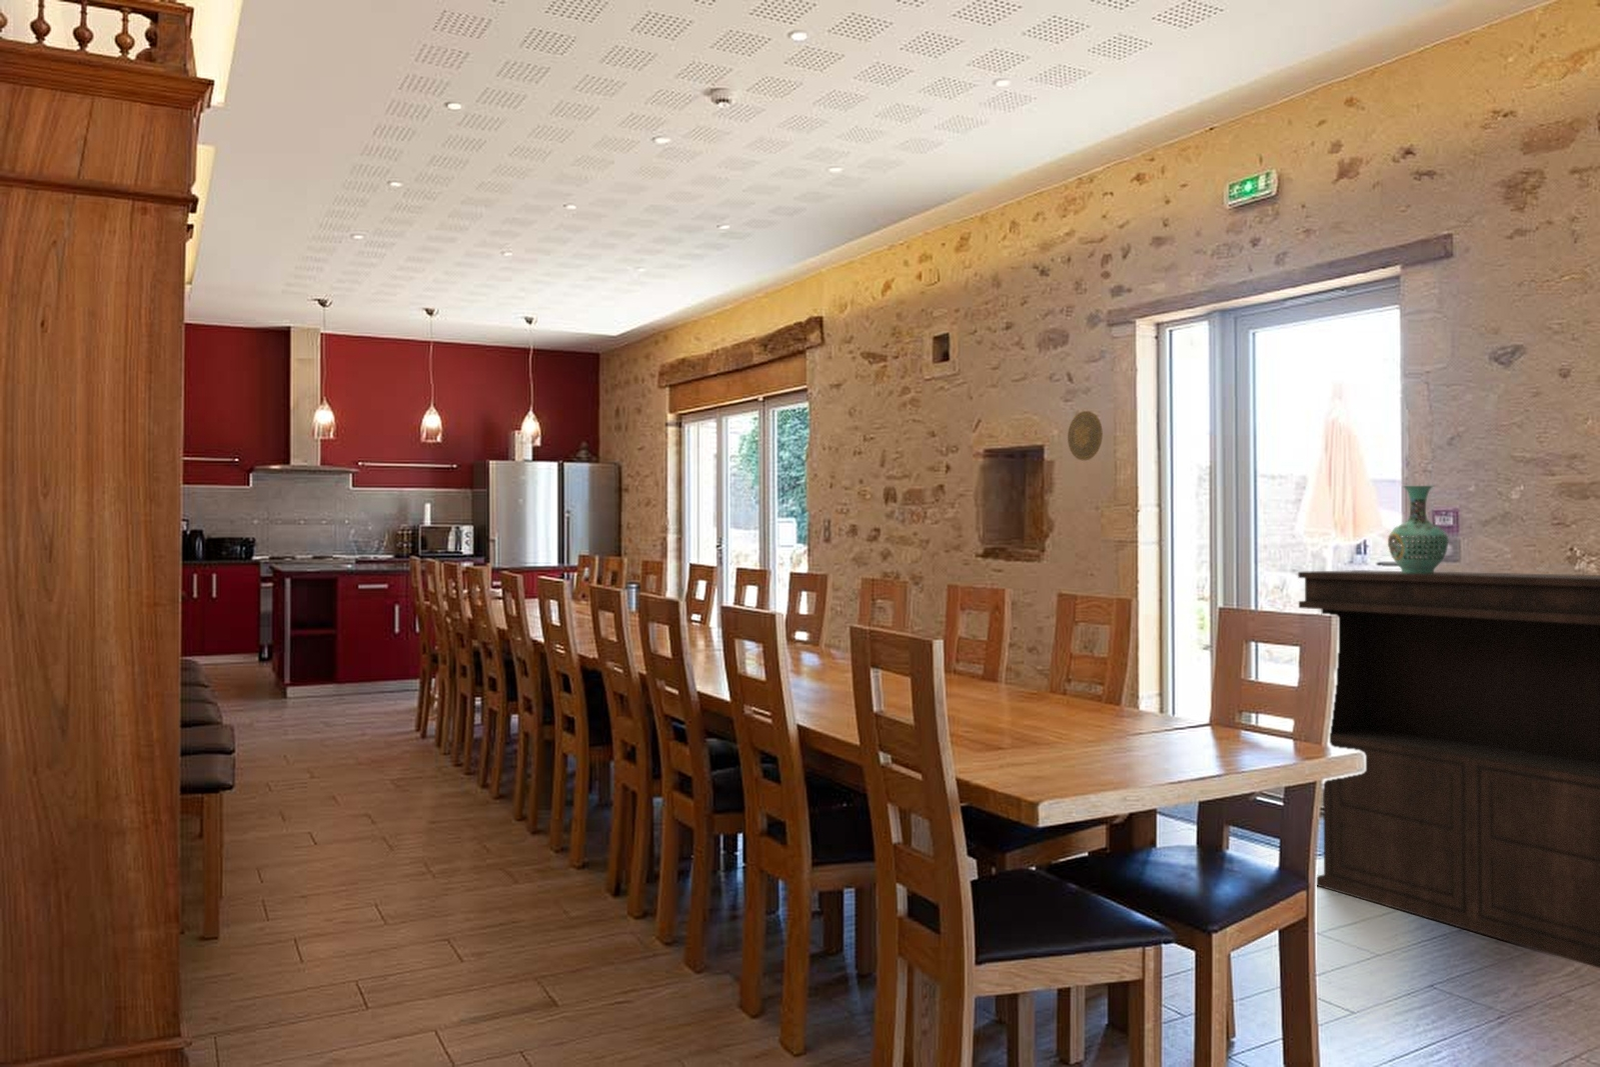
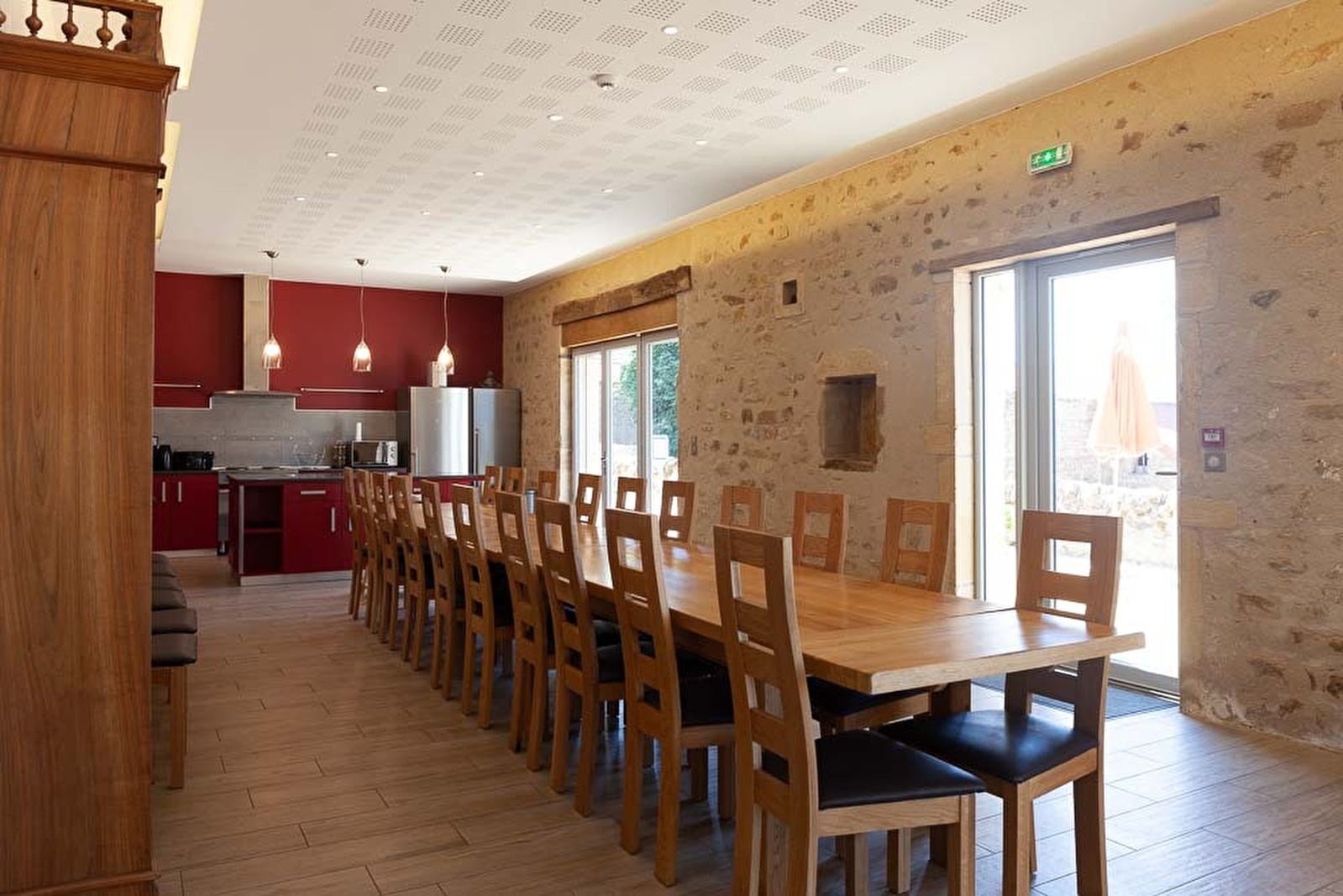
- console table (1490, 748)
- decorative plate (1083, 435)
- vase (1417, 528)
